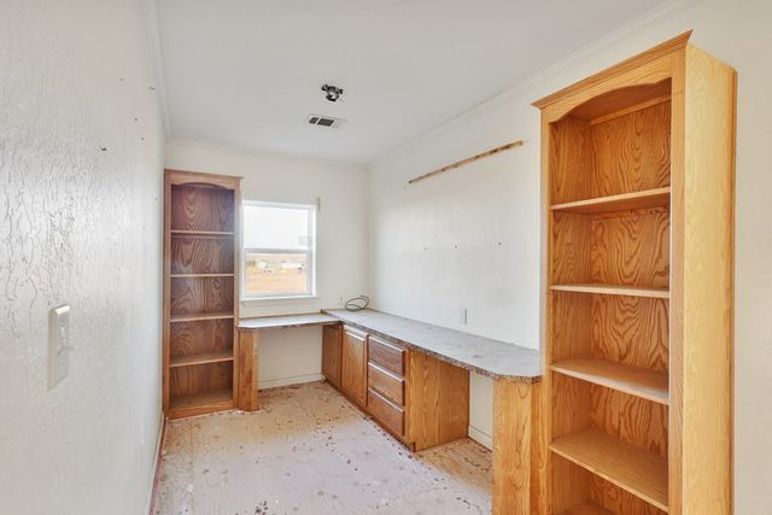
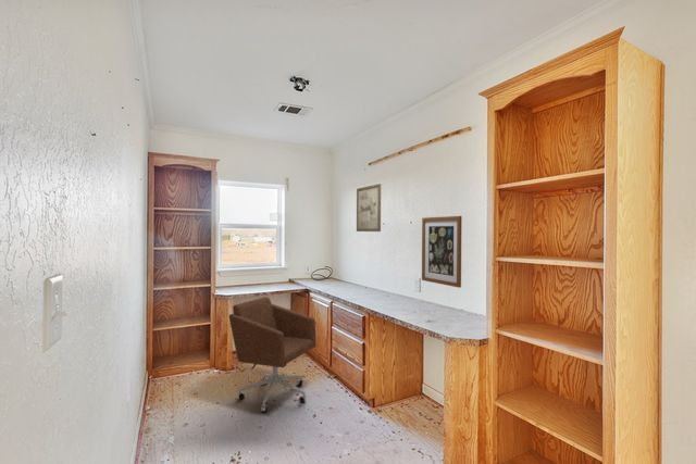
+ wall art (439, 250)
+ office chair (275, 349)
+ wall art (368, 209)
